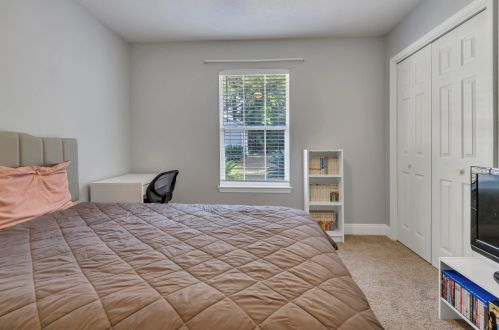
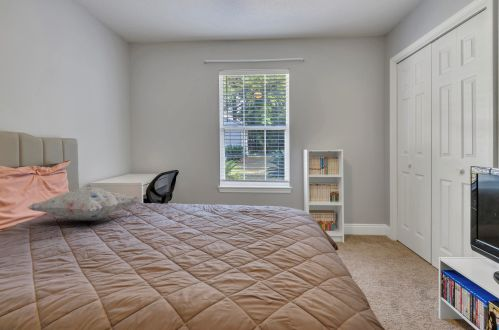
+ decorative pillow (88, 203)
